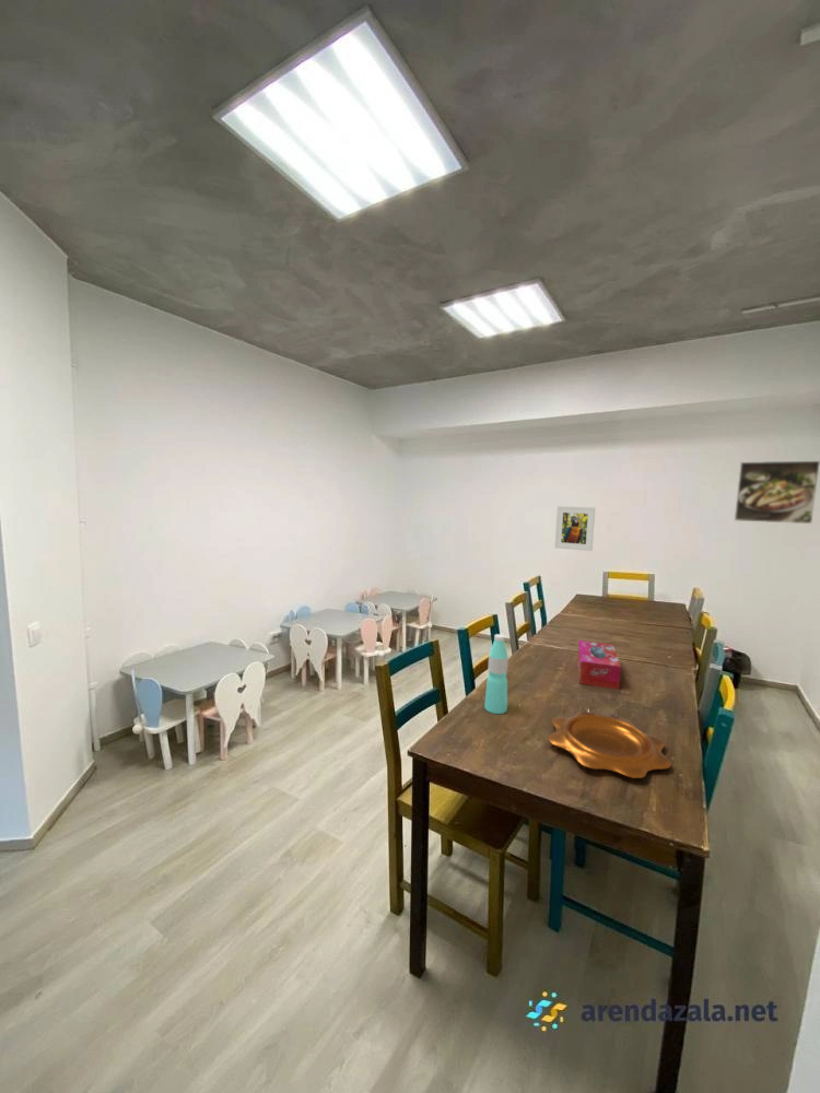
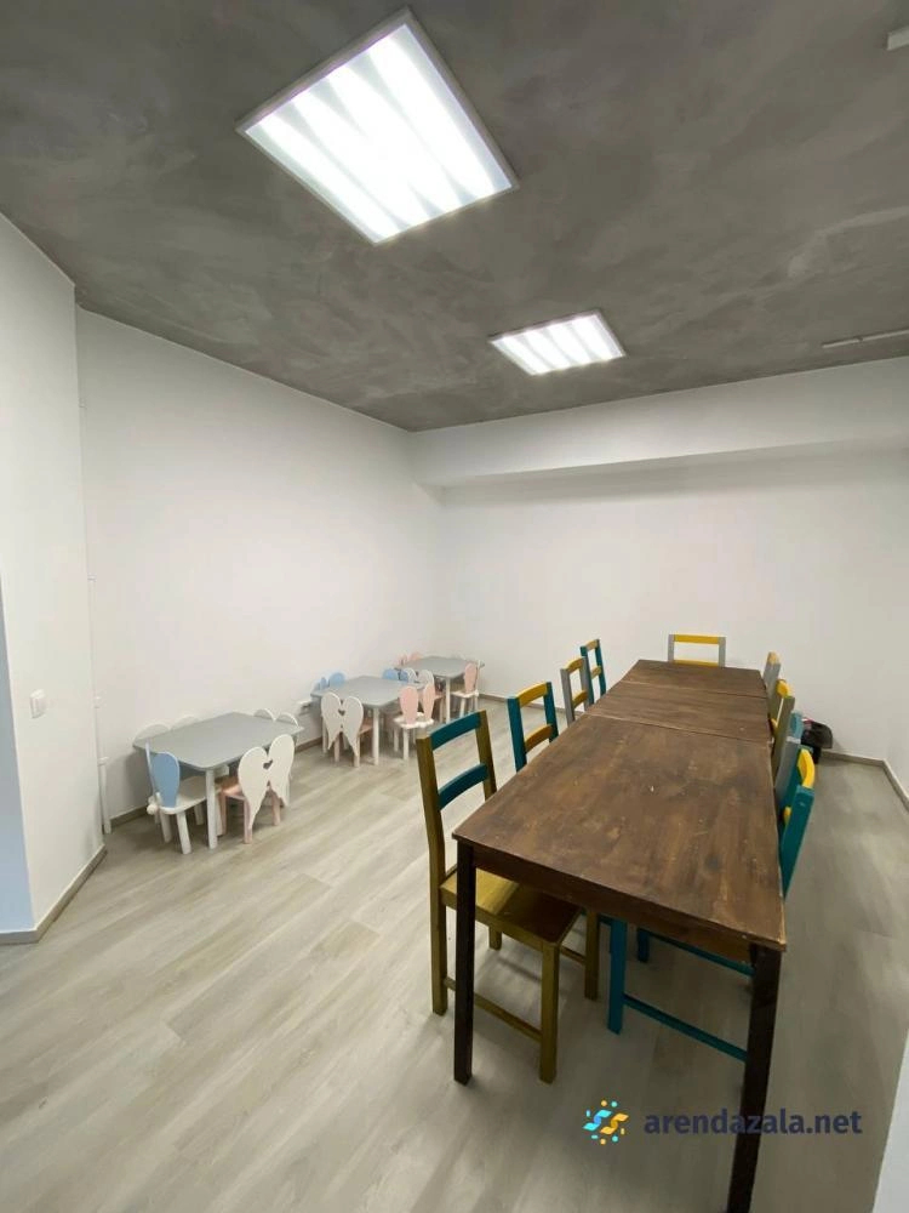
- tissue box (597, 662)
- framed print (574, 528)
- water bottle (497, 672)
- decorative bowl (606, 740)
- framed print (774, 492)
